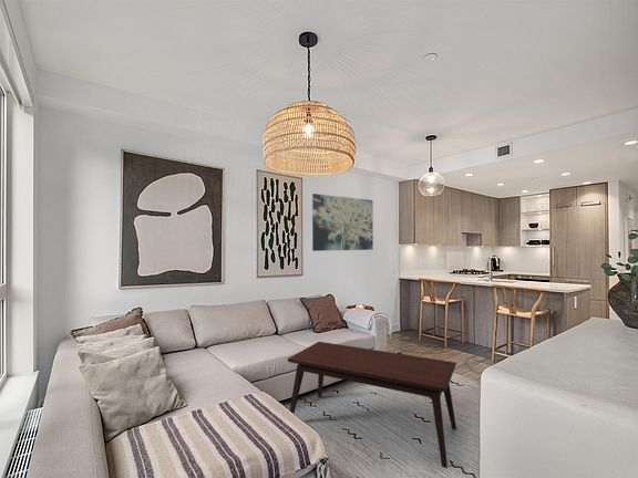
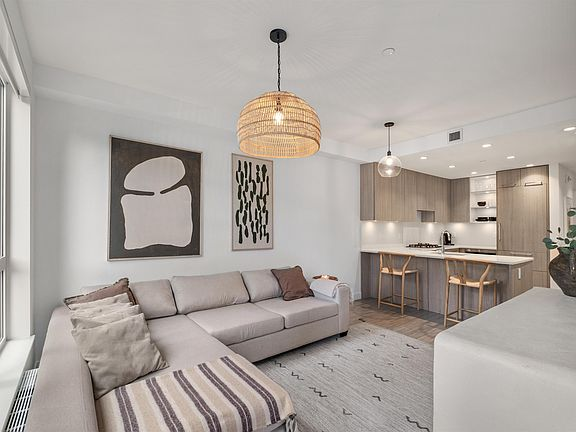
- wall art (344, 224)
- coffee table (373, 385)
